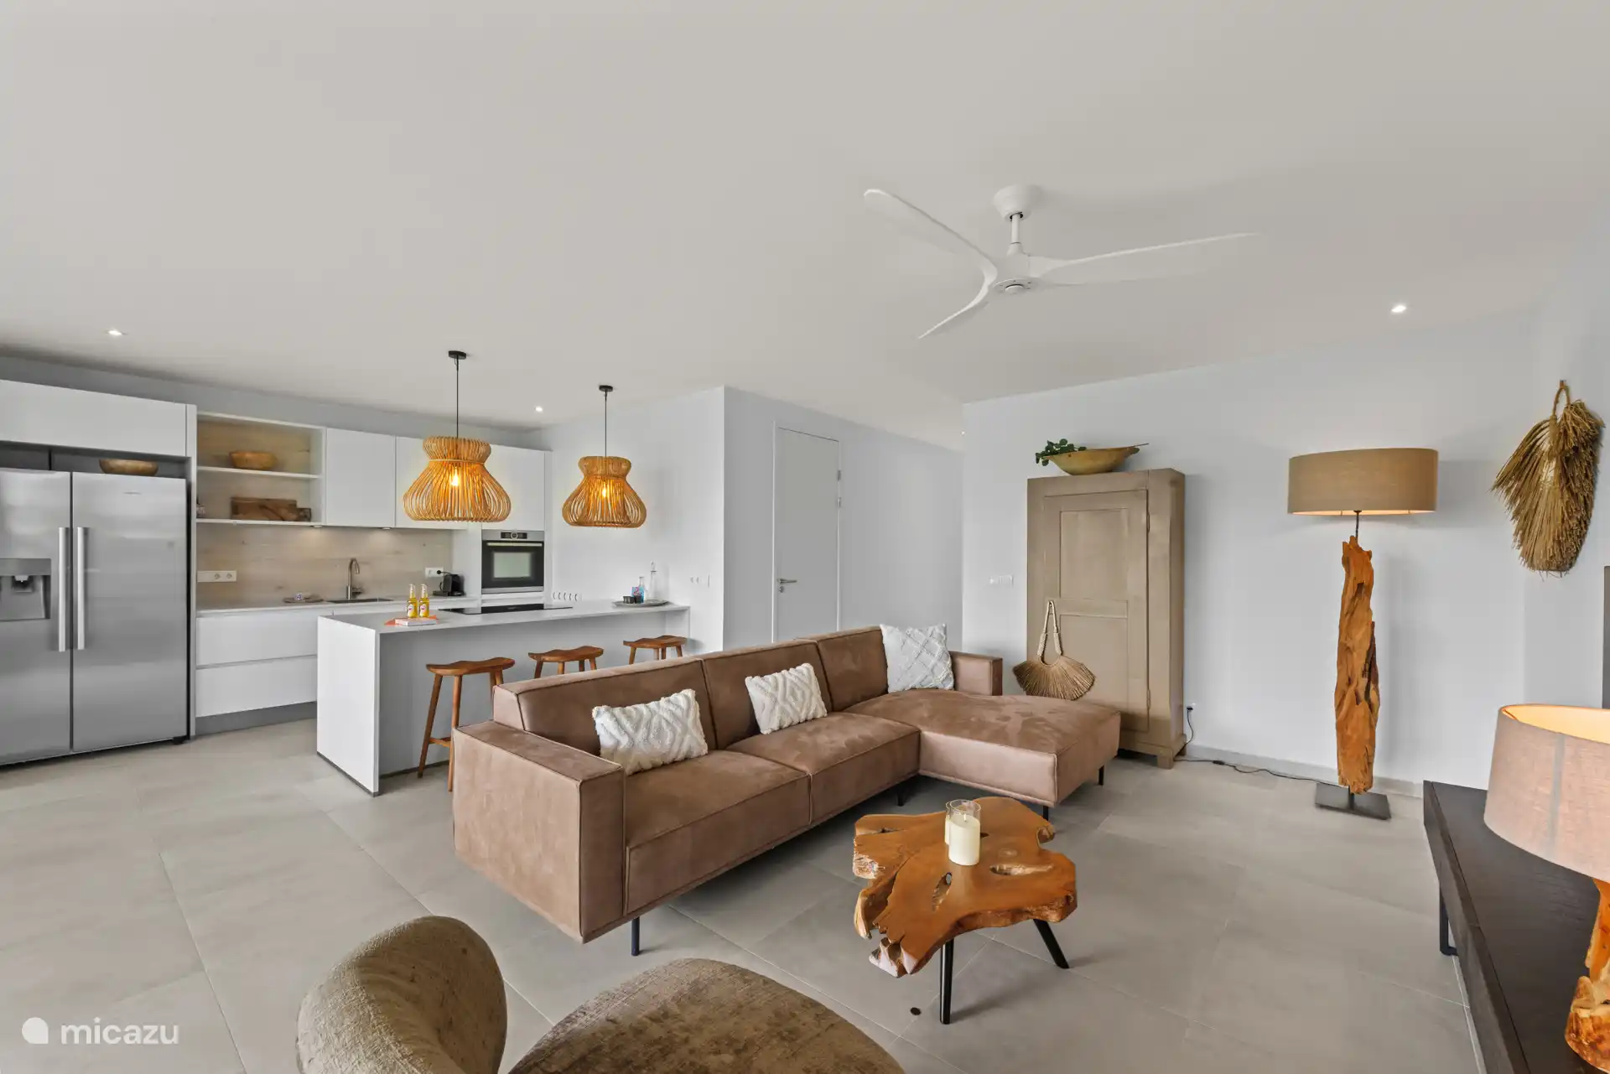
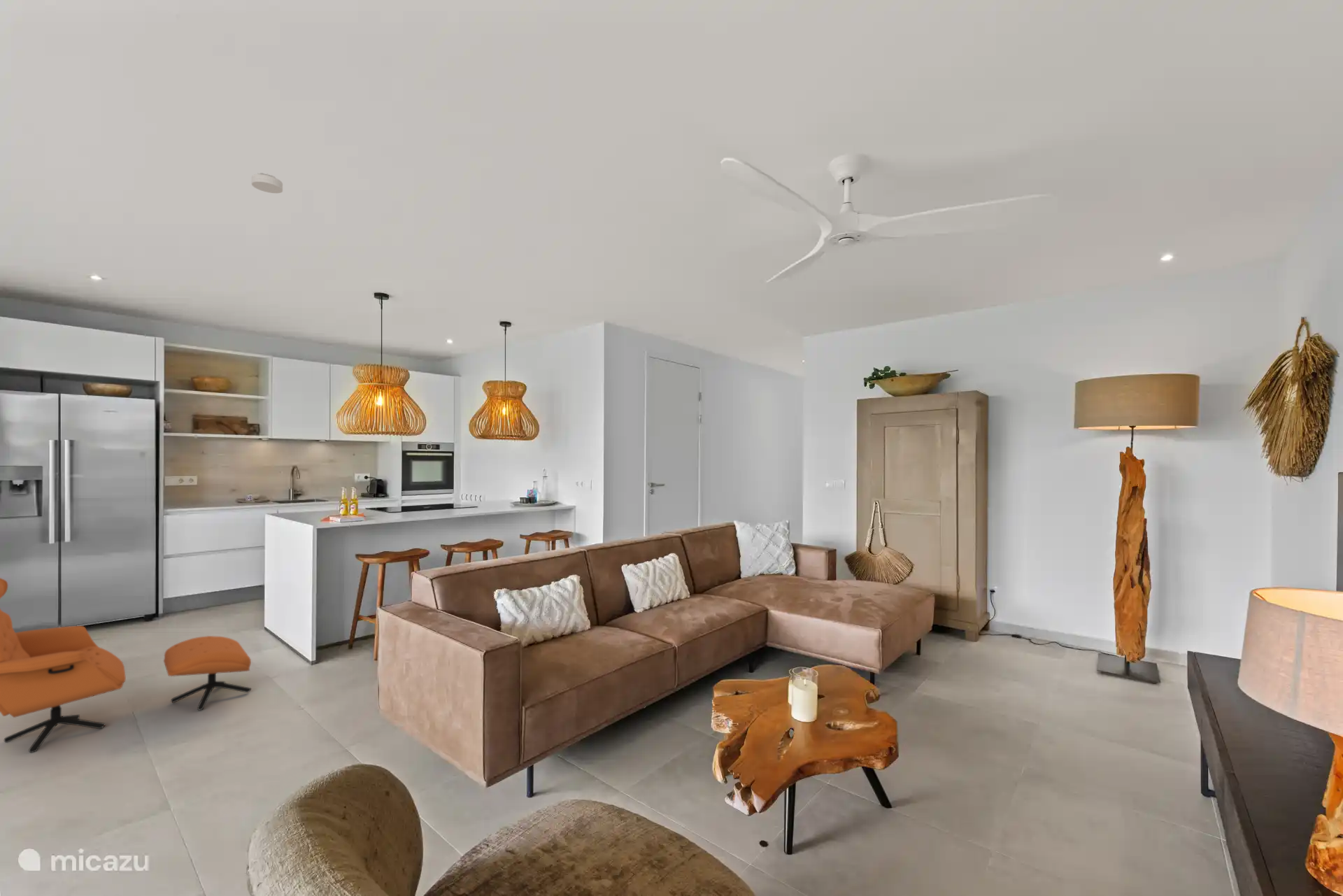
+ armchair (110, 652)
+ smoke detector (267, 181)
